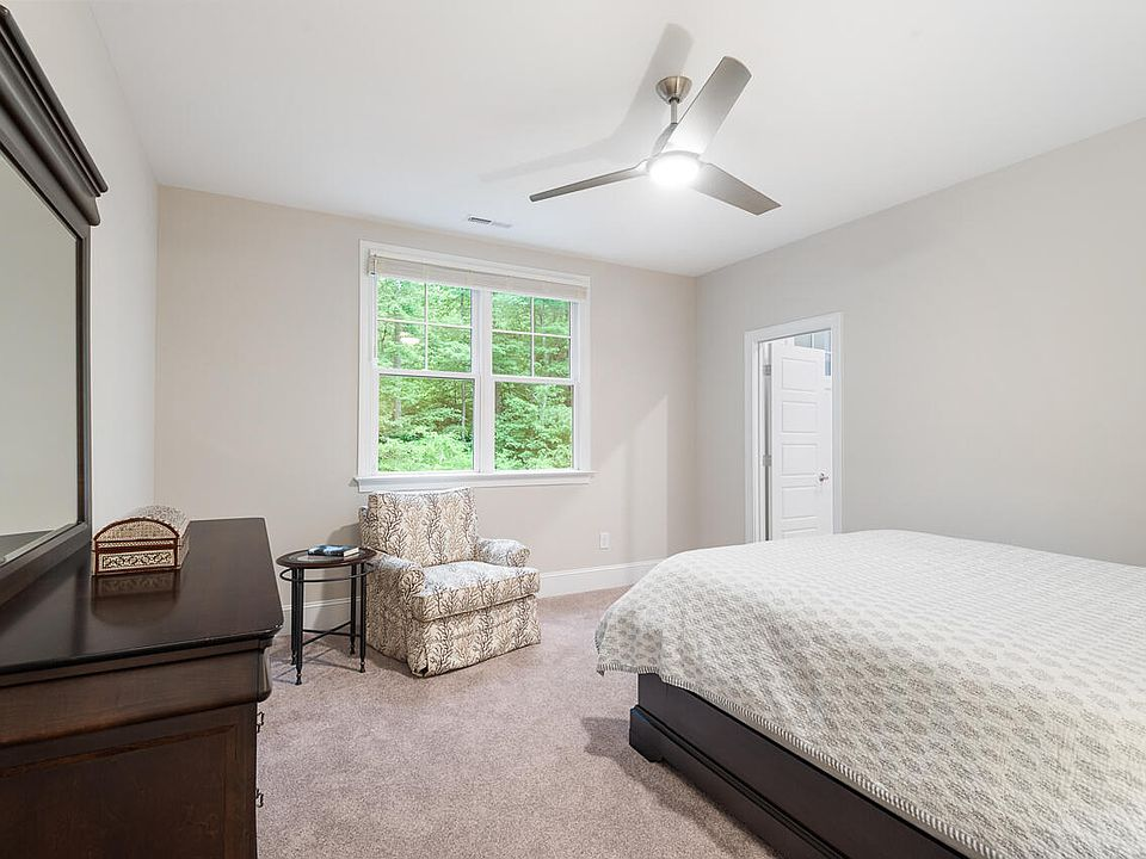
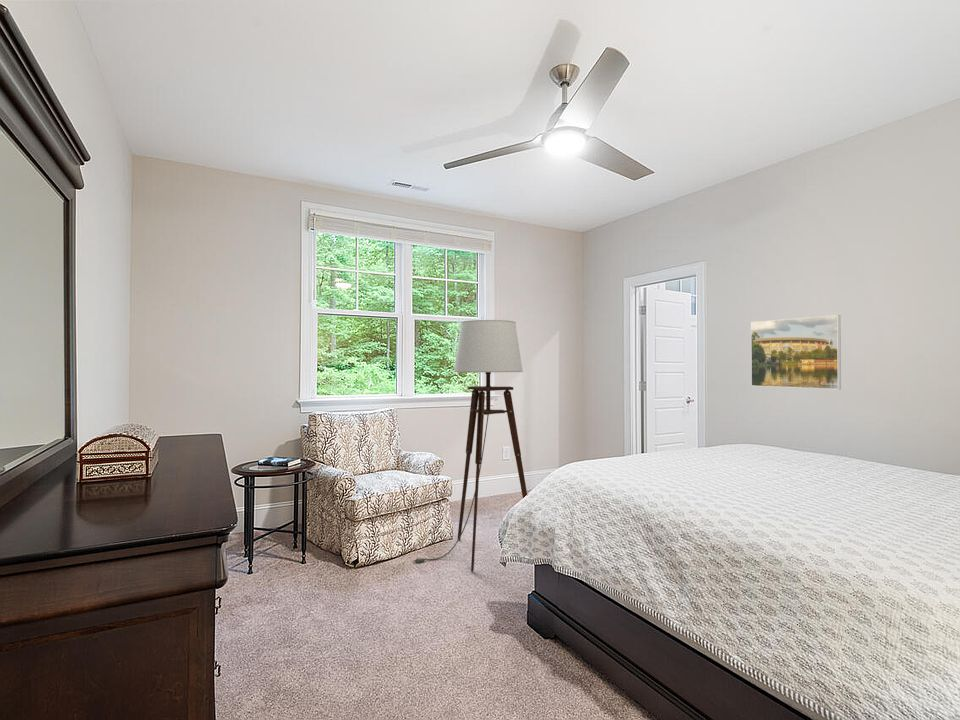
+ floor lamp (473, 438)
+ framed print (792, 353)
